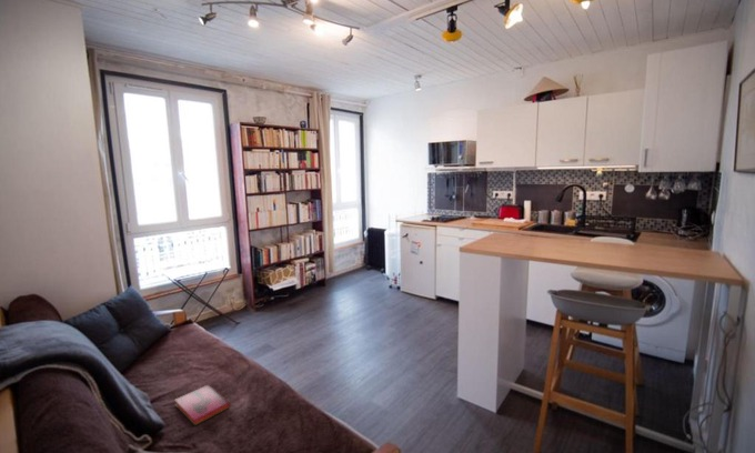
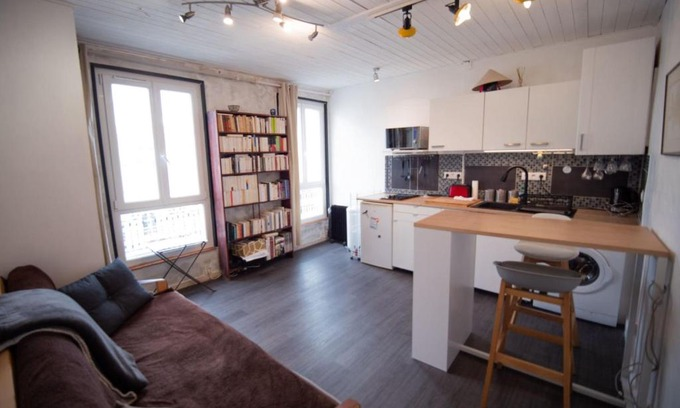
- hardback book (202, 403)
